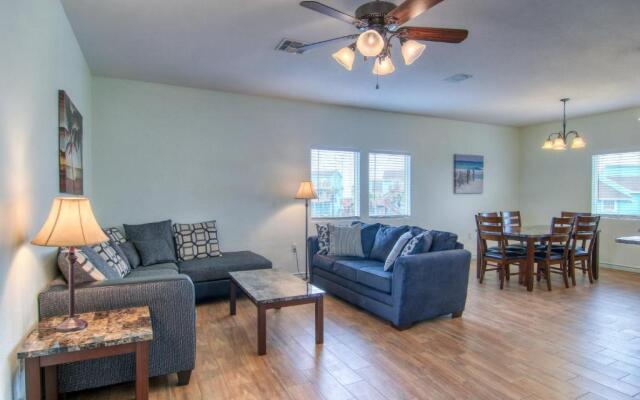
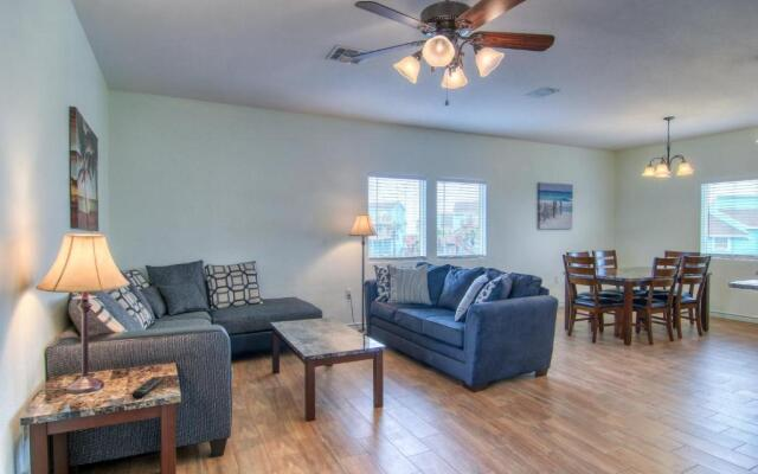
+ remote control (149, 385)
